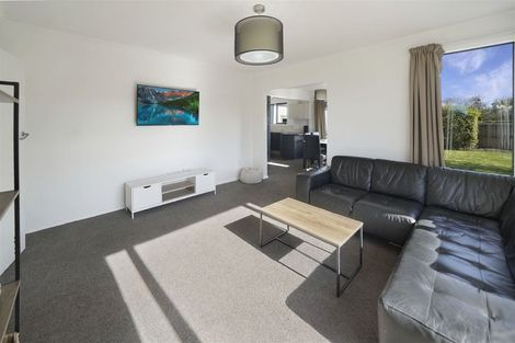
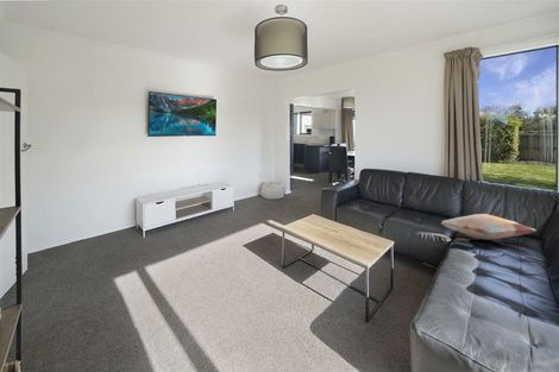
+ decorative pillow (483, 226)
